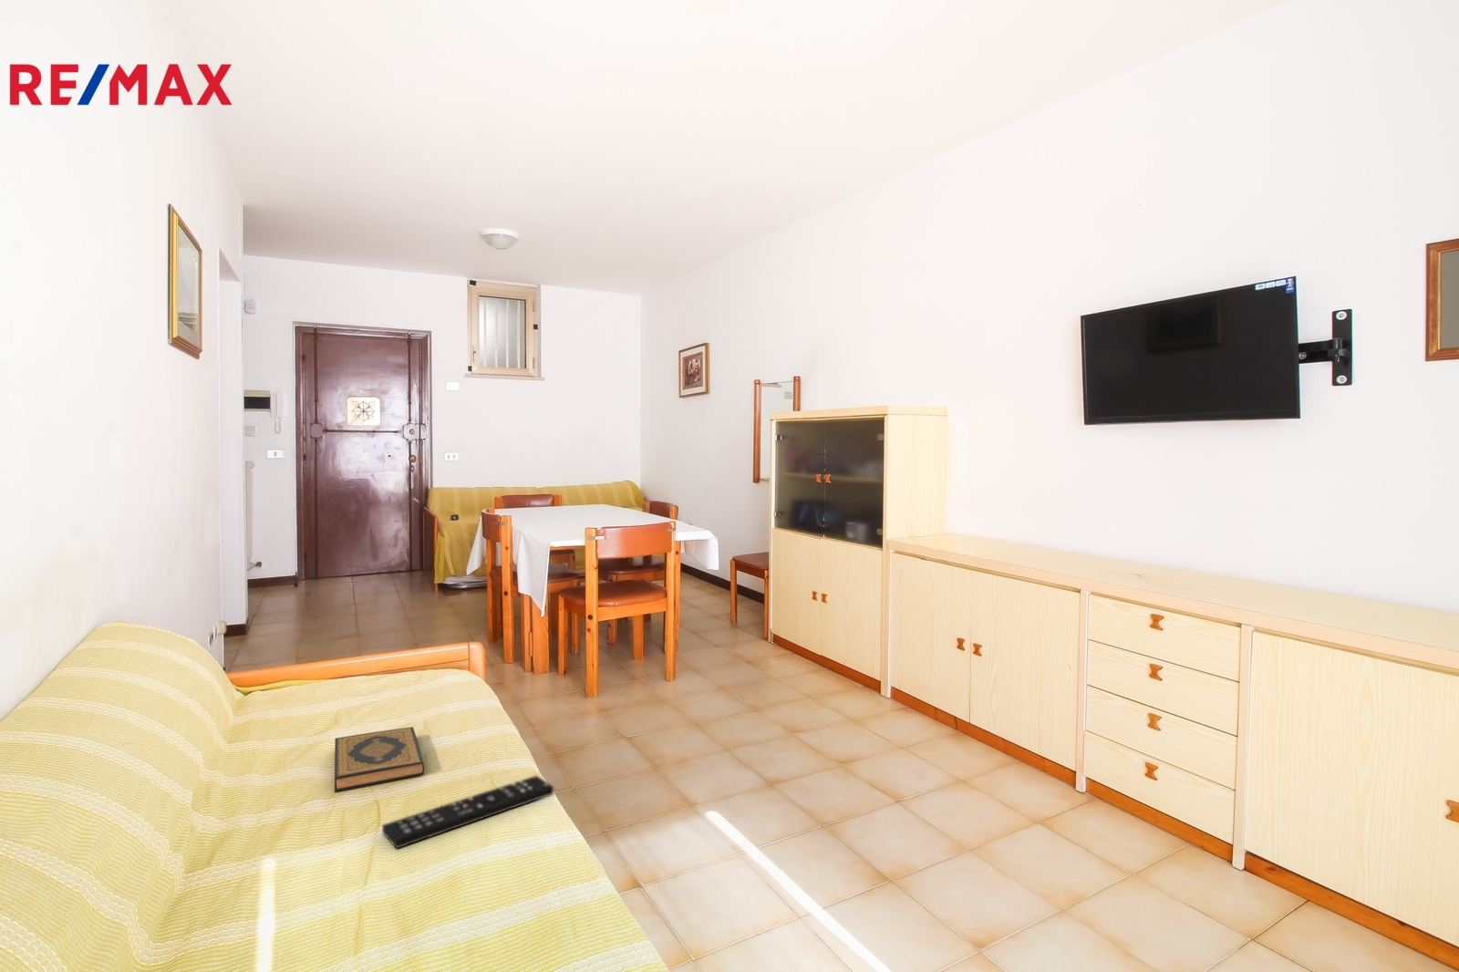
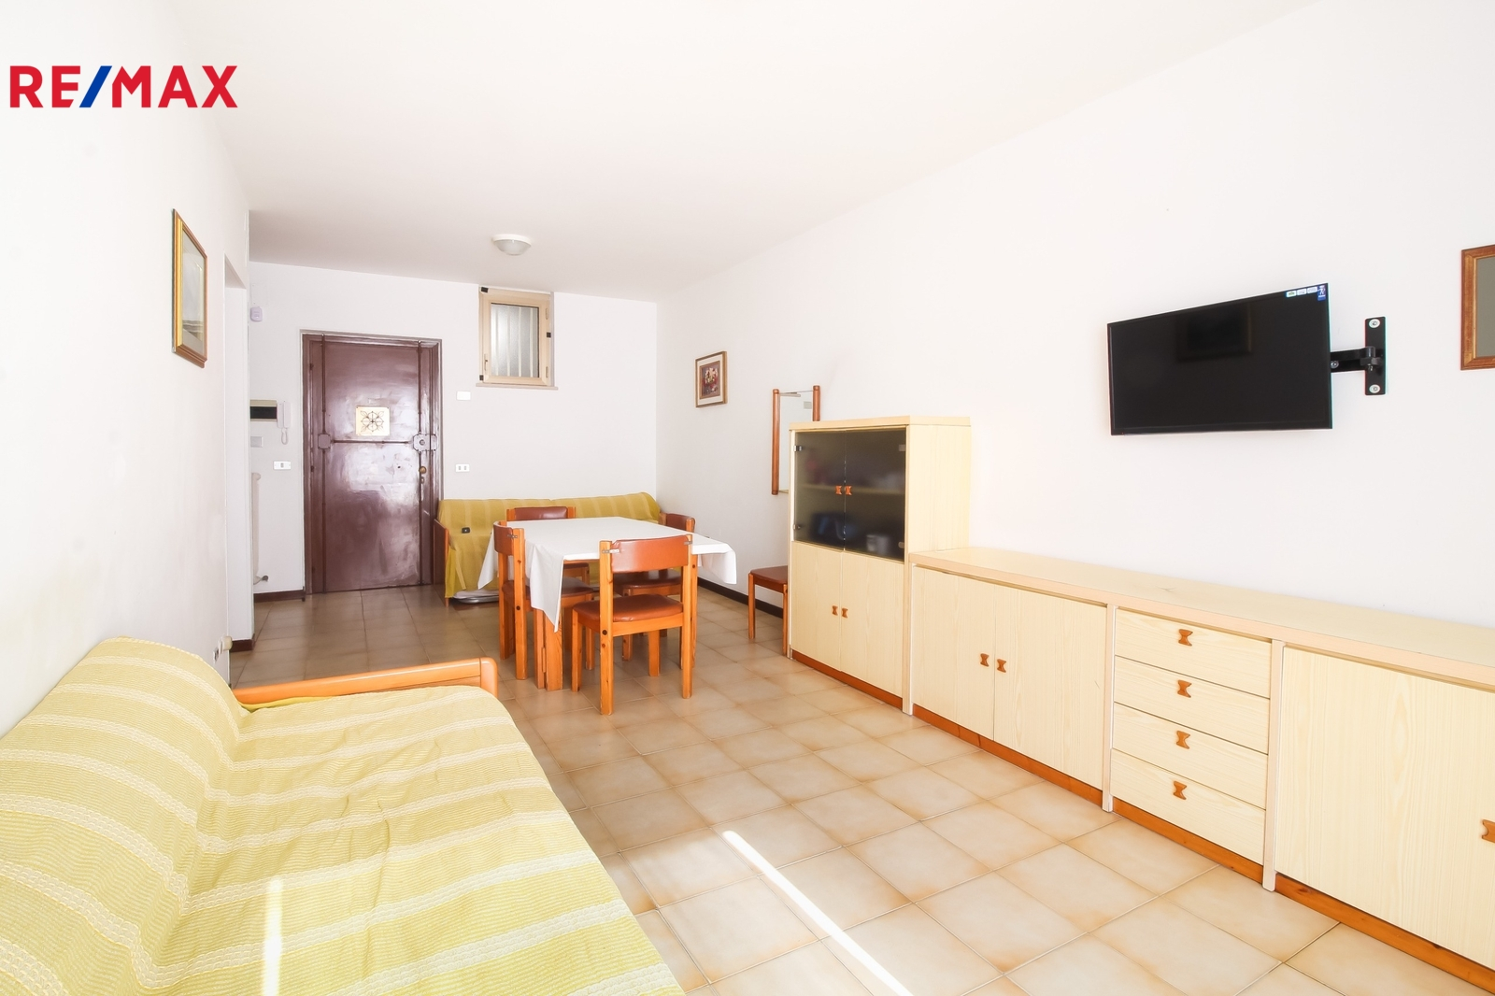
- hardback book (377, 755)
- remote control (473, 807)
